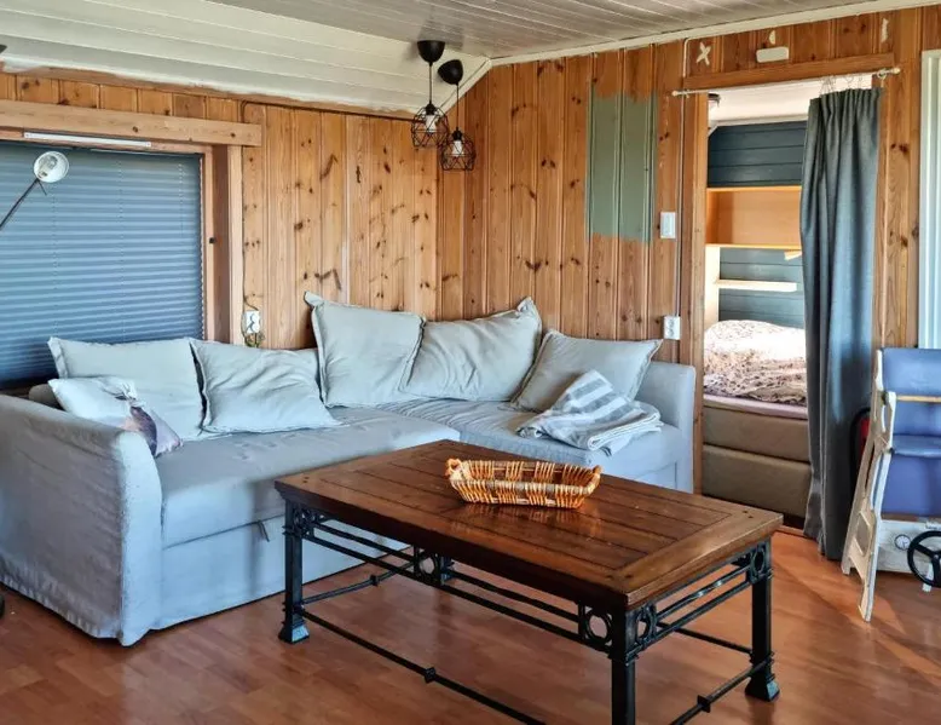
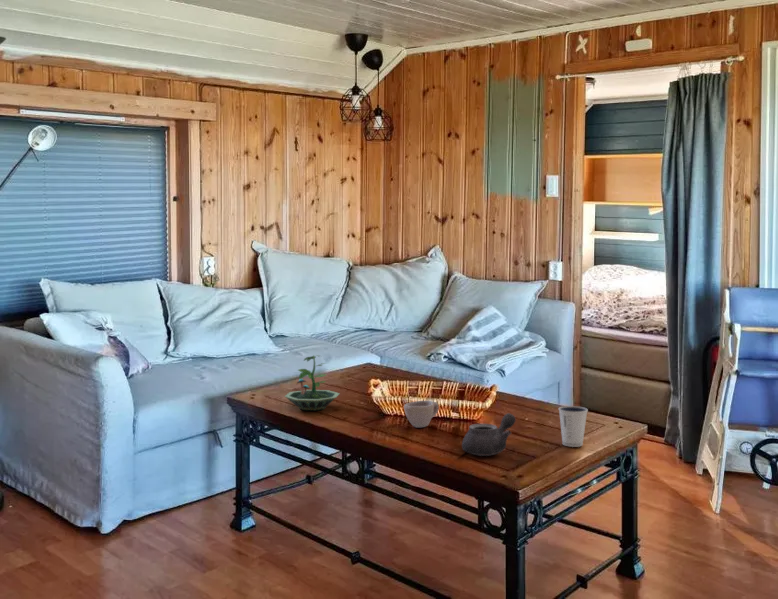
+ terrarium (313, 365)
+ dixie cup (572, 426)
+ teapot (493, 434)
+ cup (422, 414)
